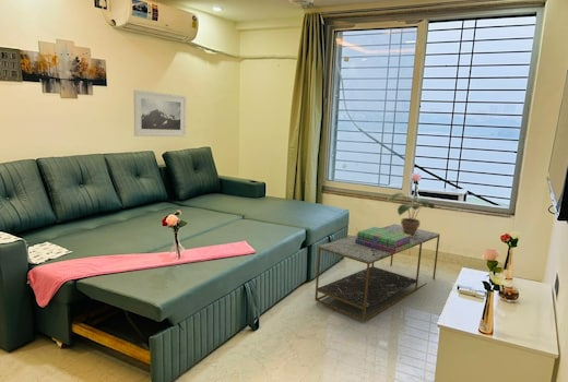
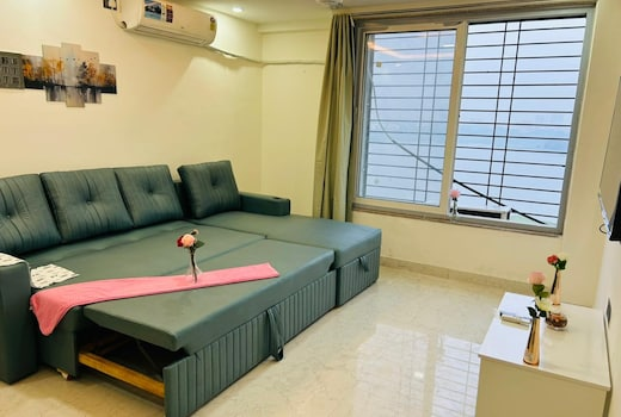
- potted plant (412, 214)
- coffee table (380, 268)
- stack of books (383, 238)
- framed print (161, 115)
